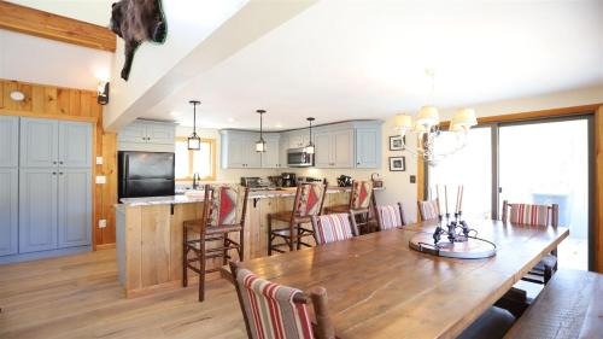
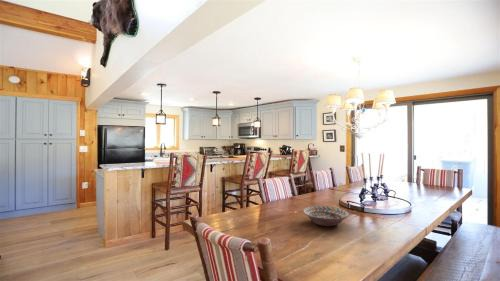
+ decorative bowl (325, 217)
